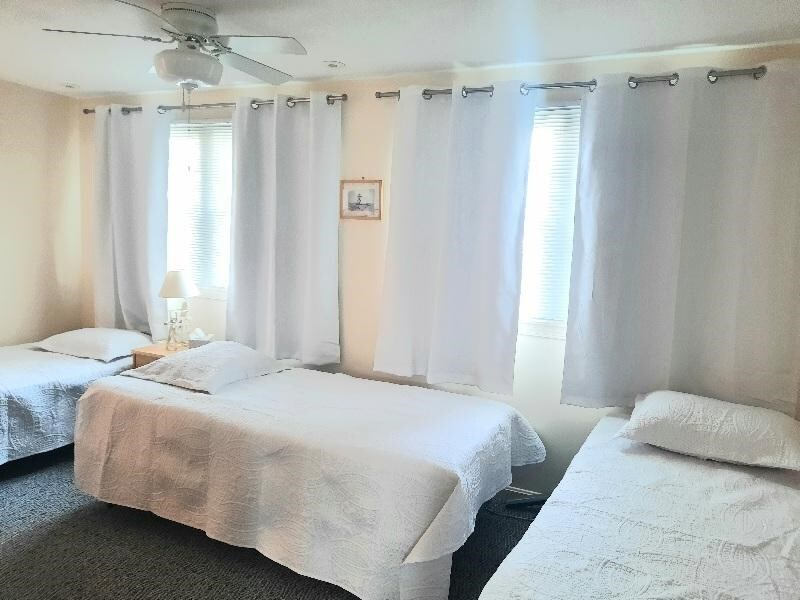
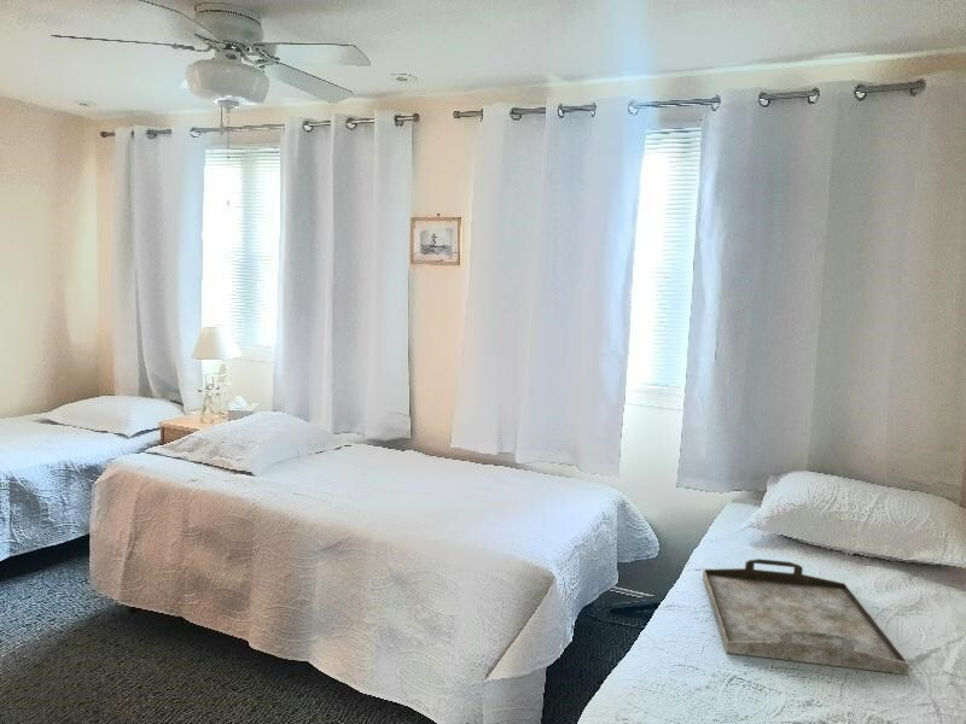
+ serving tray (792, 606)
